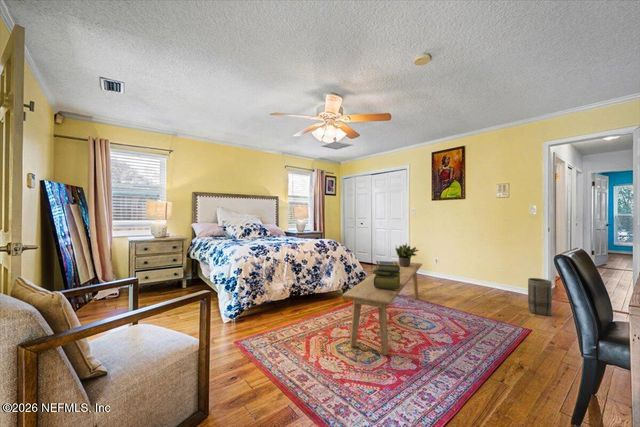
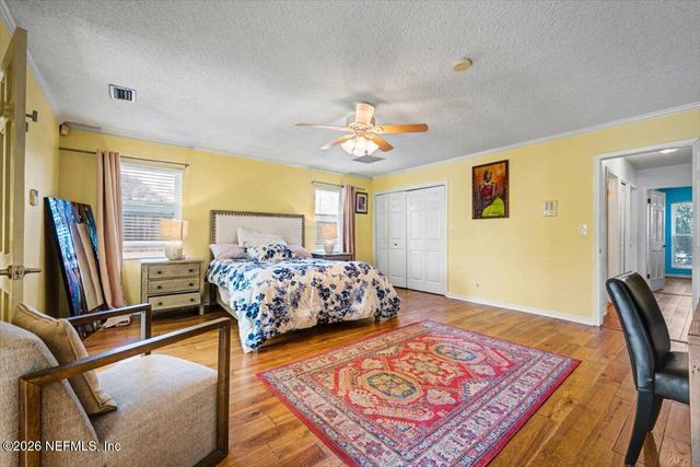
- stack of books (386, 273)
- basket (539, 296)
- bench (391, 296)
- potted plant (407, 254)
